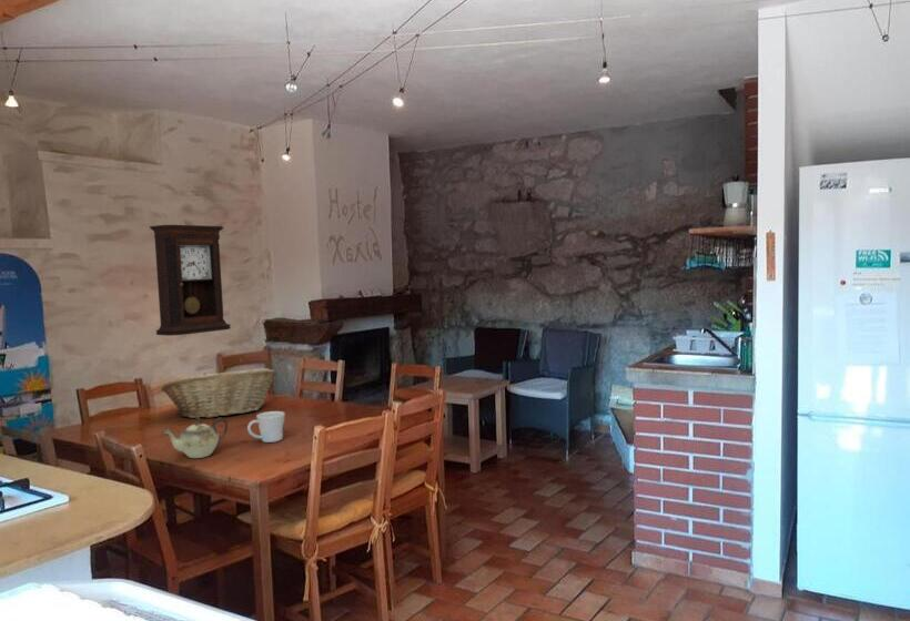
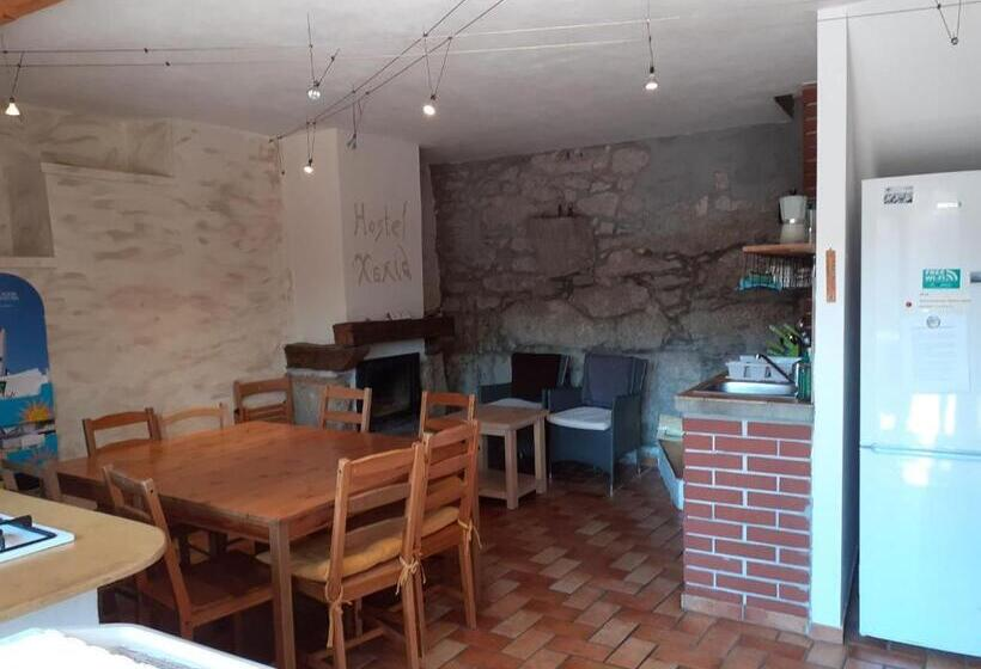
- mug (265, 428)
- fruit basket (221, 389)
- pendulum clock (193, 278)
- teapot (195, 436)
